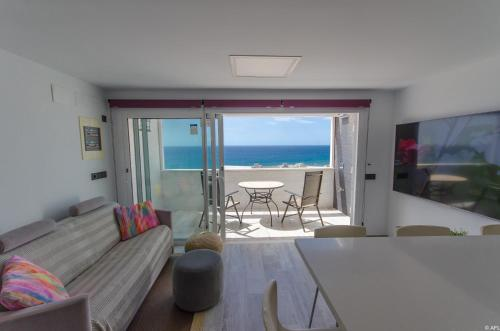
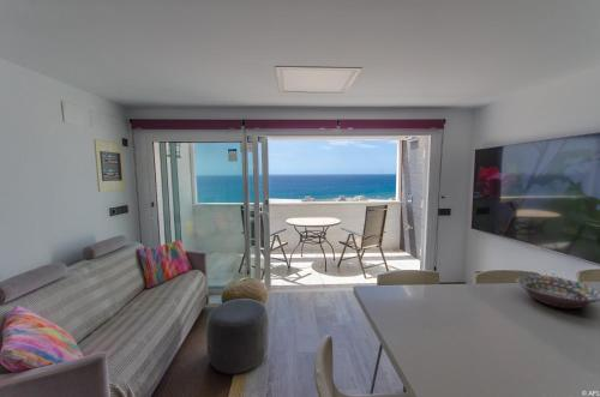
+ decorative bowl (554, 293)
